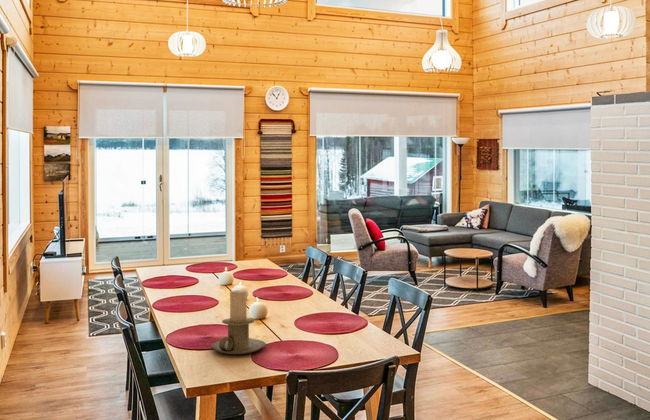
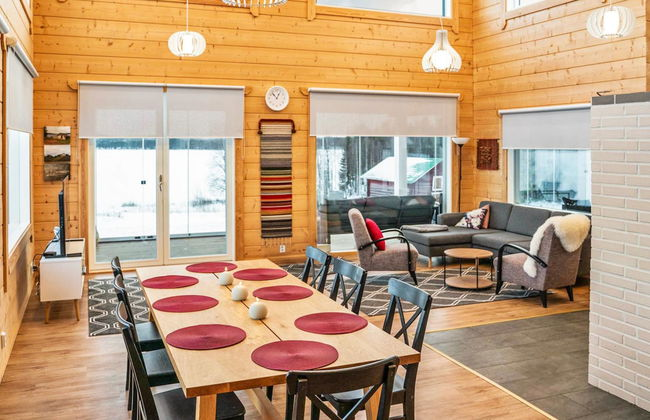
- candle holder (238, 319)
